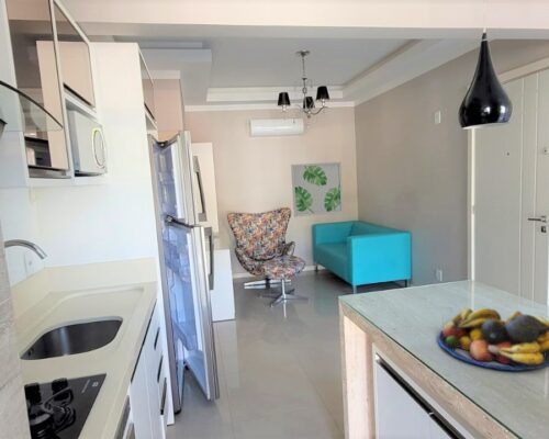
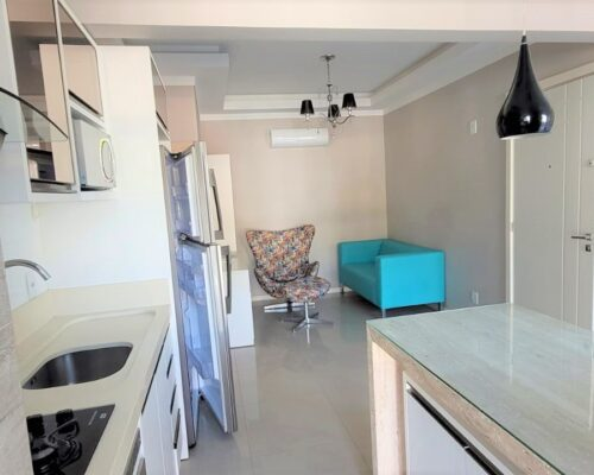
- fruit bowl (493, 326)
- wall art (317, 189)
